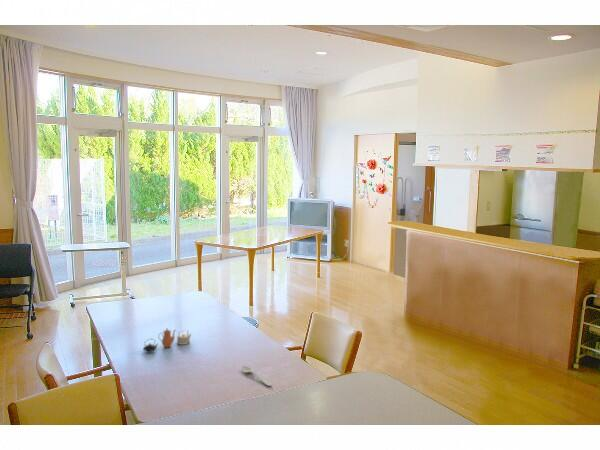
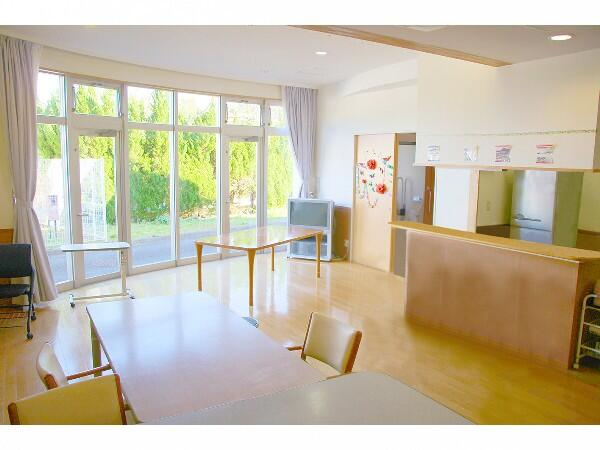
- spoon (256, 375)
- teapot (168, 337)
